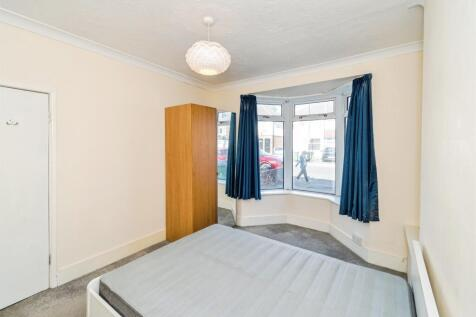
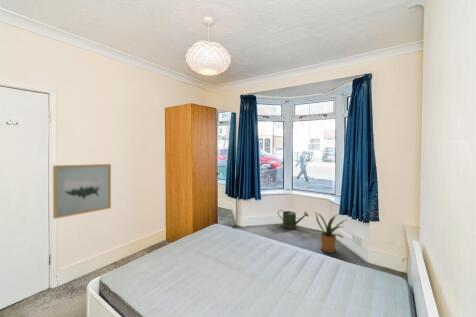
+ watering can (292, 218)
+ wall art (84, 188)
+ house plant (329, 230)
